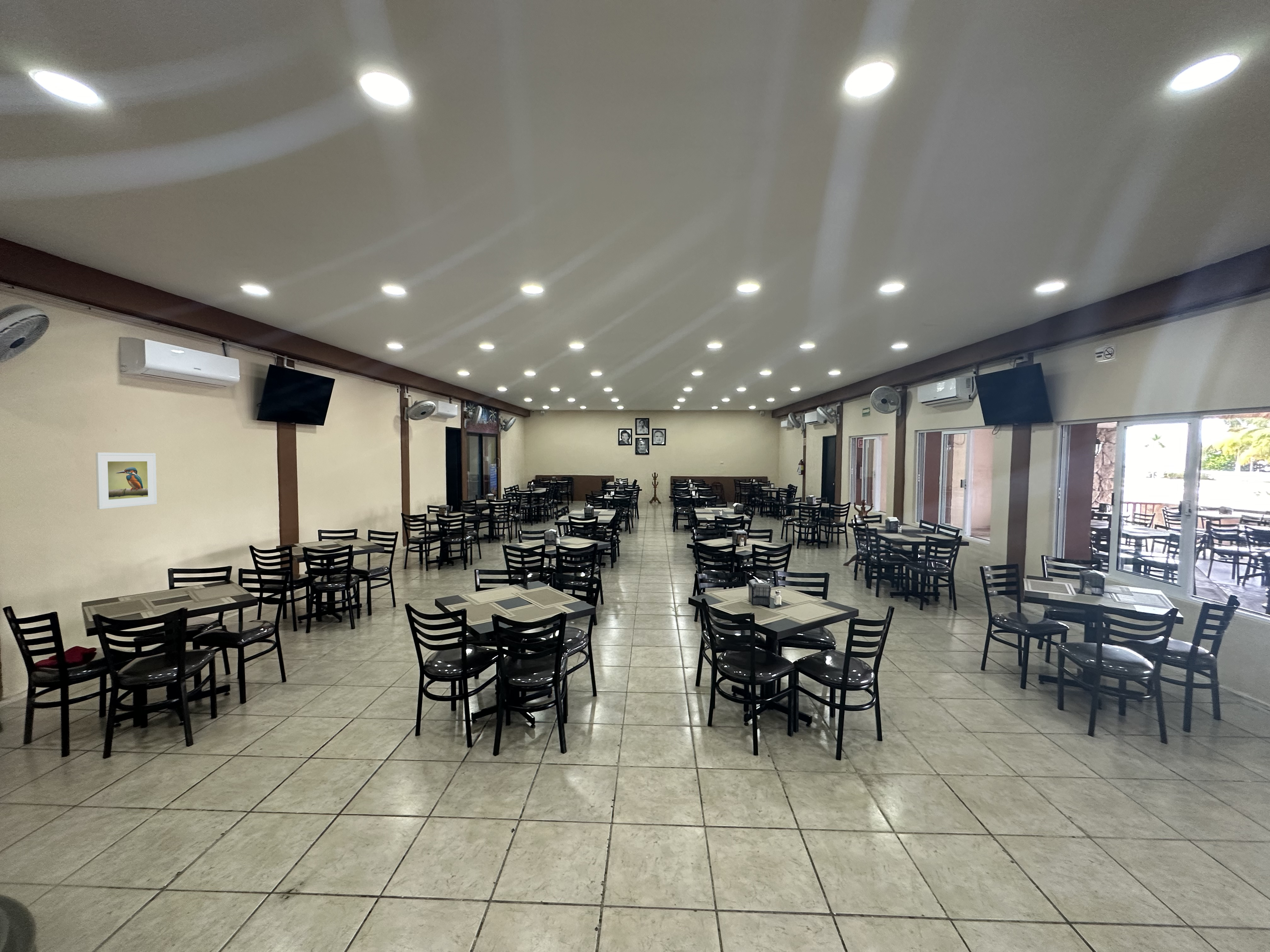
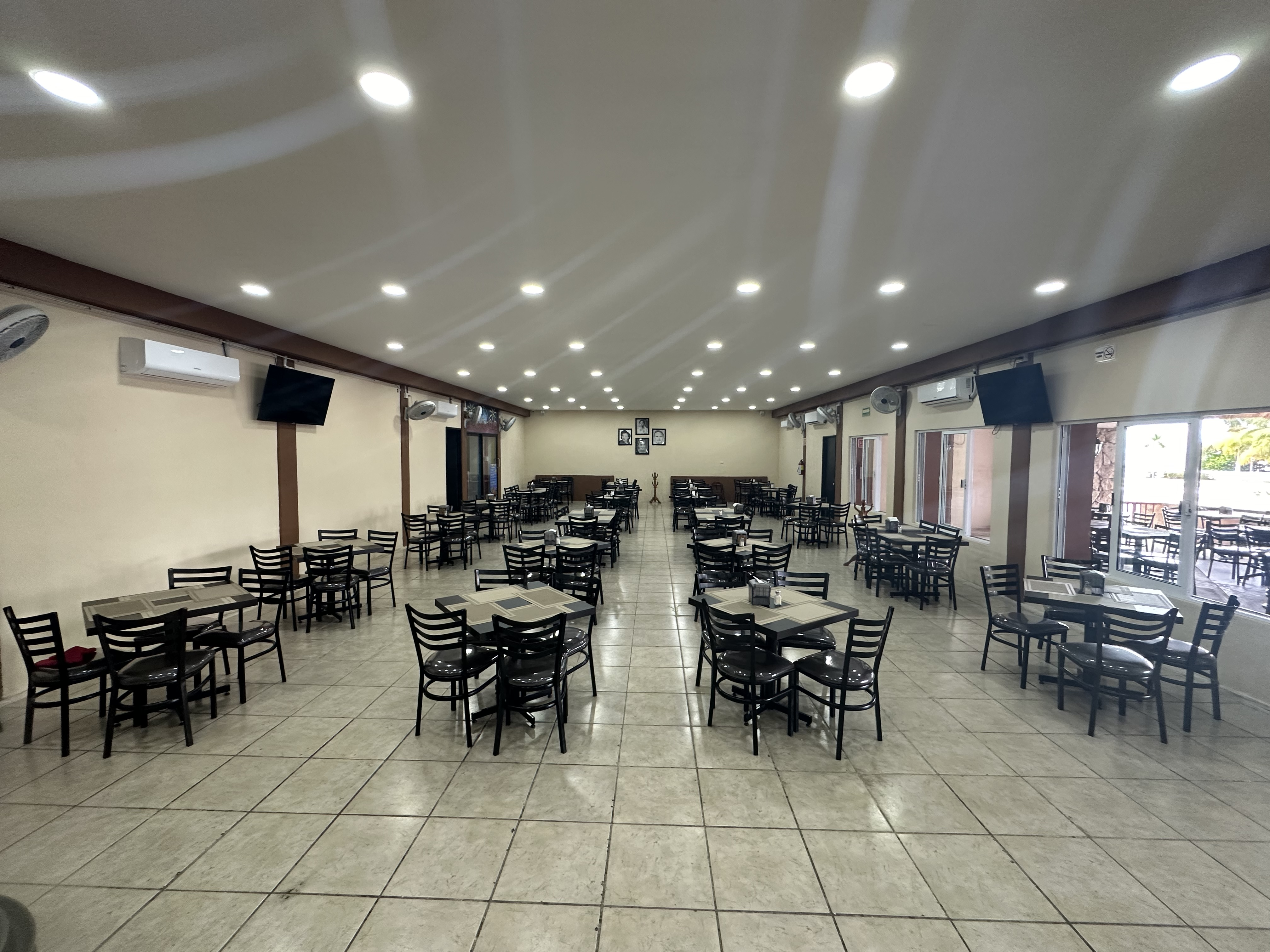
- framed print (128, 479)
